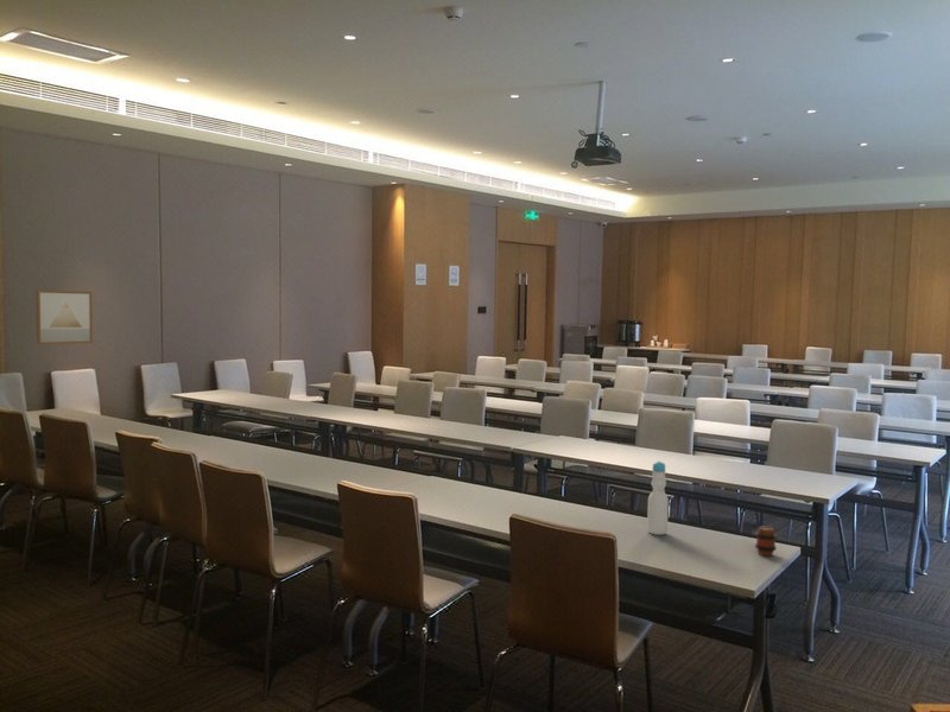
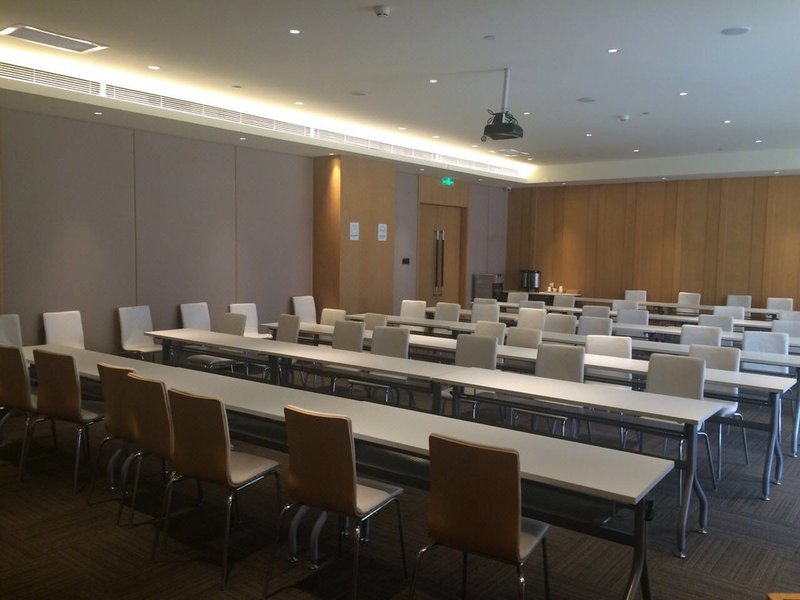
- bottle (658, 497)
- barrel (765, 541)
- wall art (64, 317)
